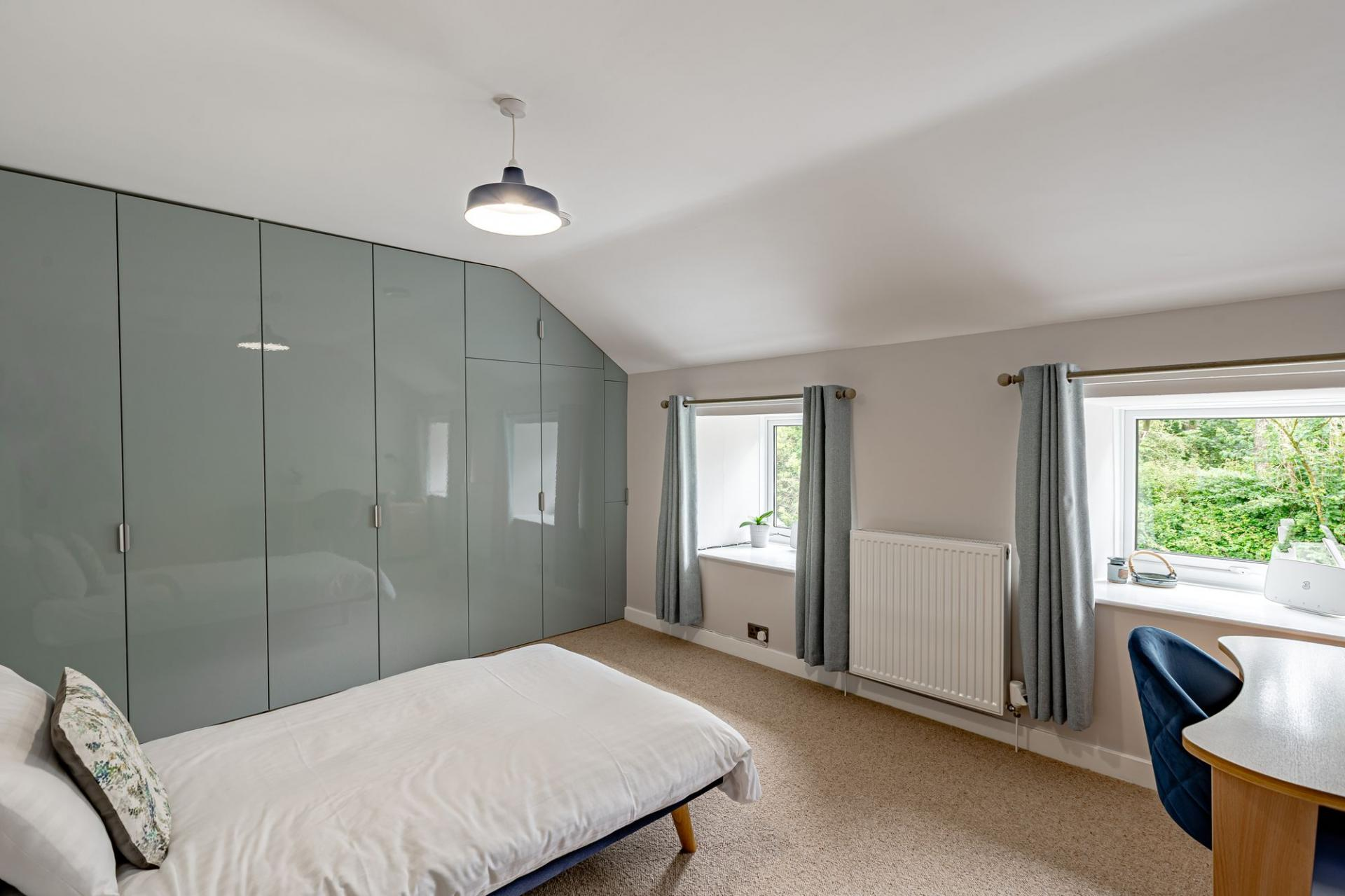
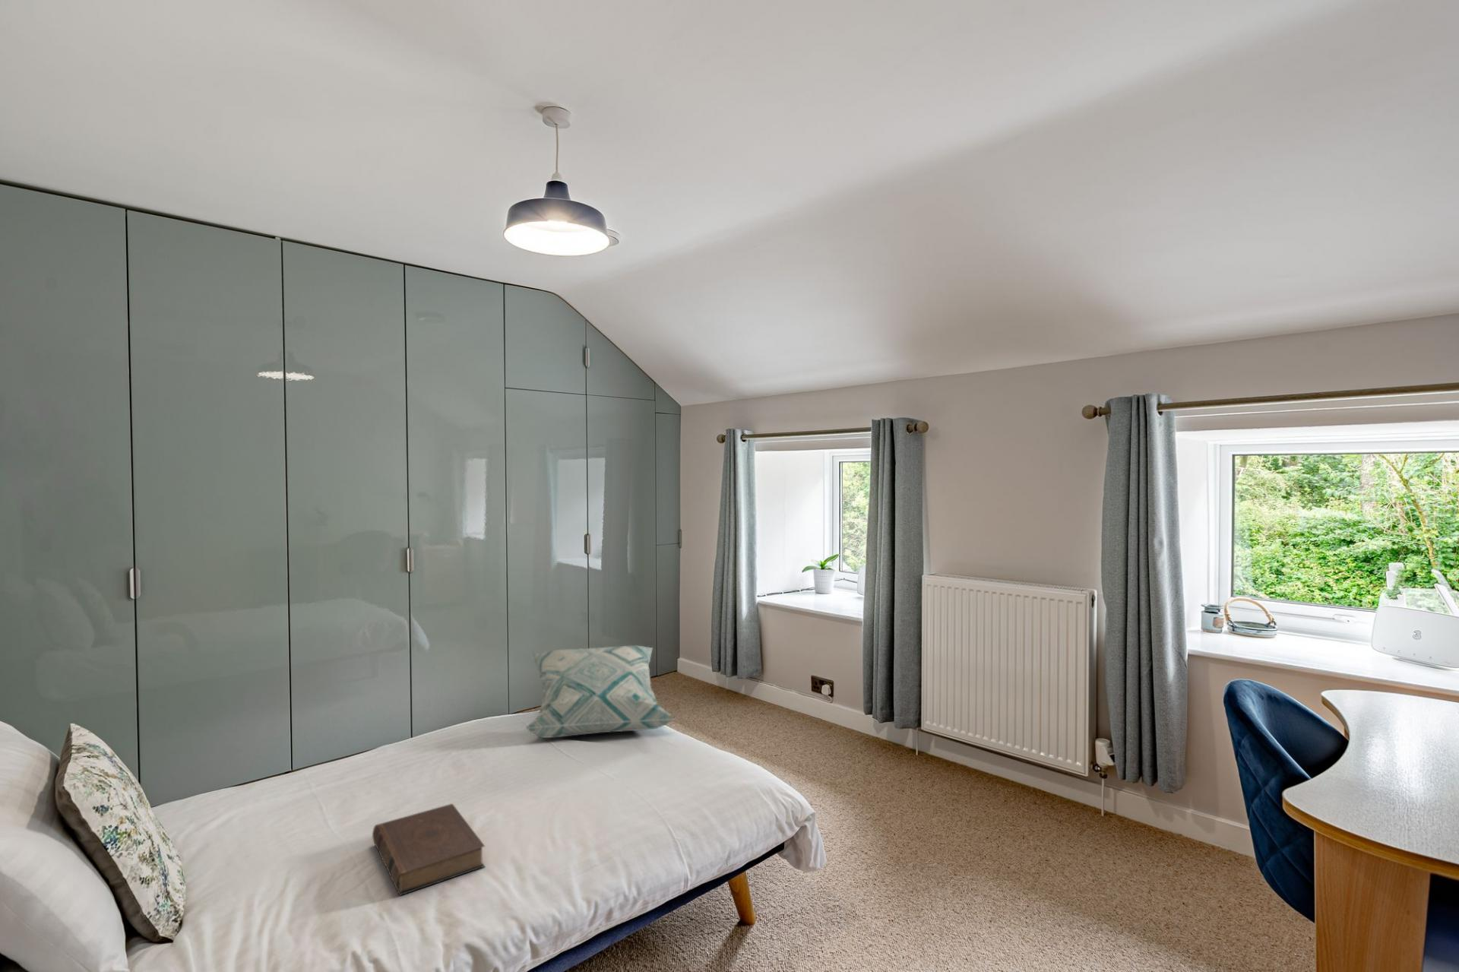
+ book (427, 845)
+ decorative pillow (597, 688)
